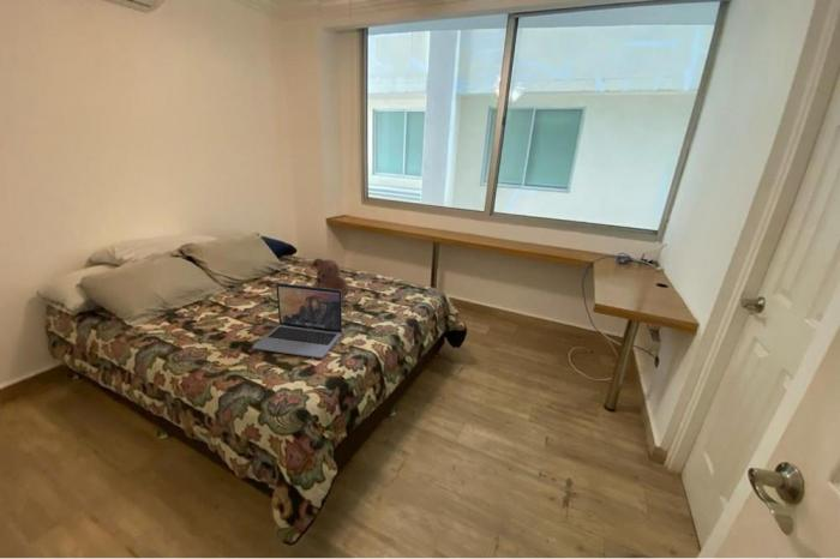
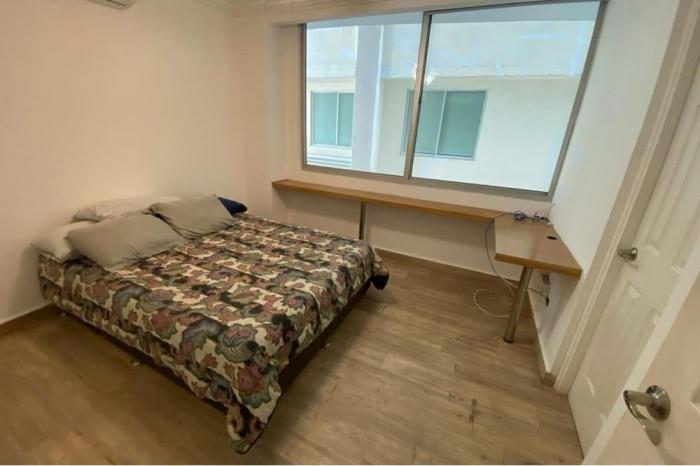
- teddy bear (330, 282)
- laptop (298, 318)
